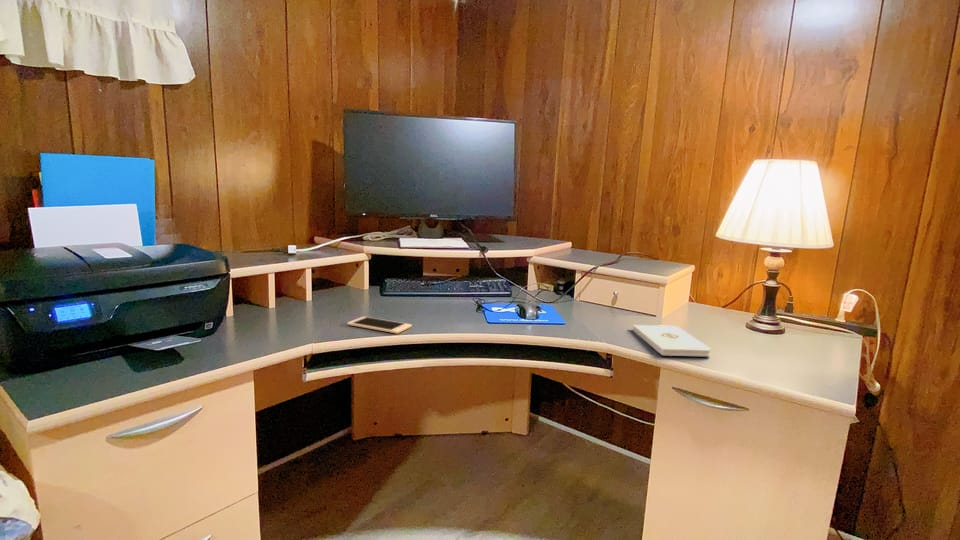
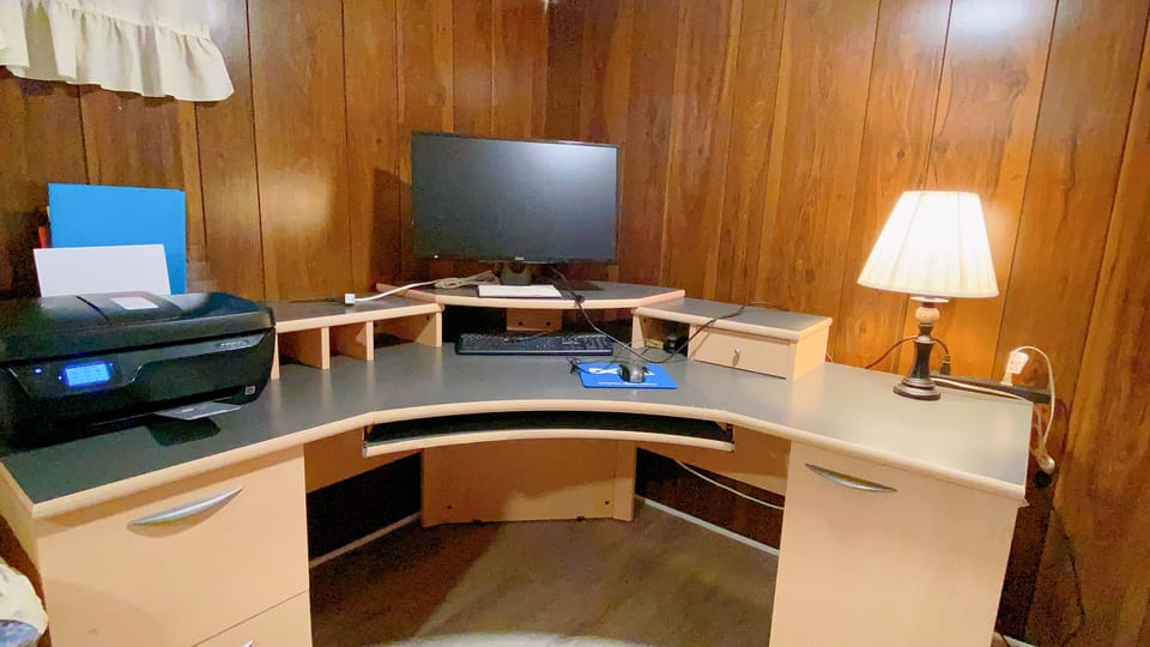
- notepad (669, 339)
- cell phone (379, 324)
